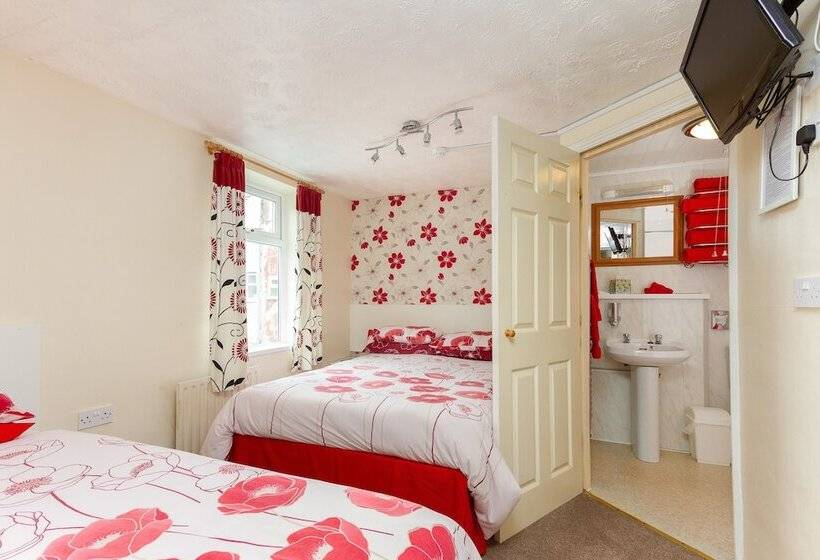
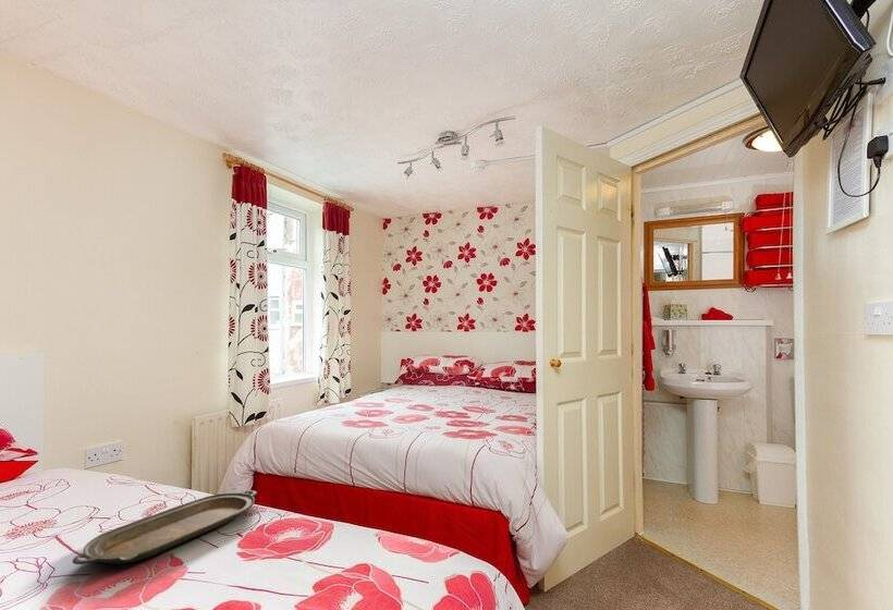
+ serving tray (179, 525)
